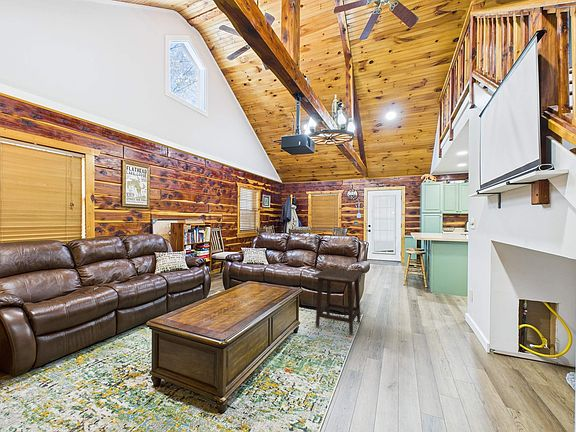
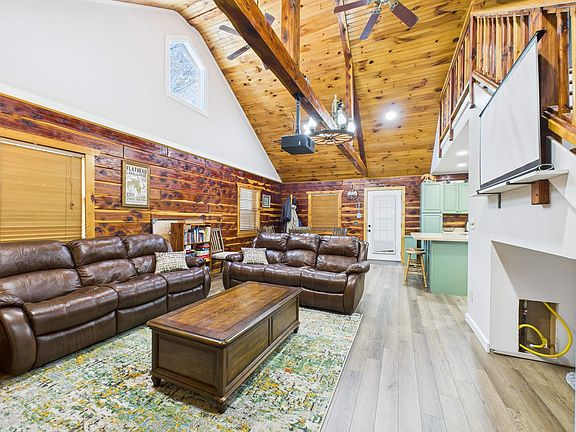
- side table (338, 304)
